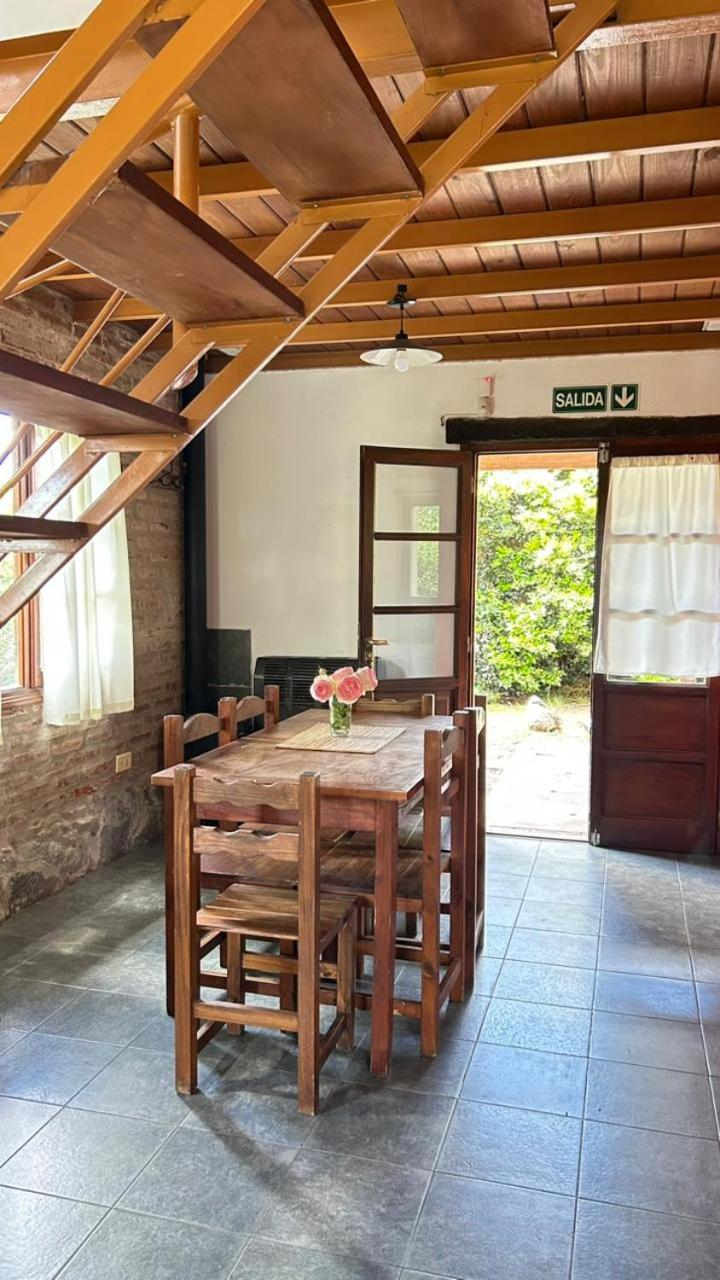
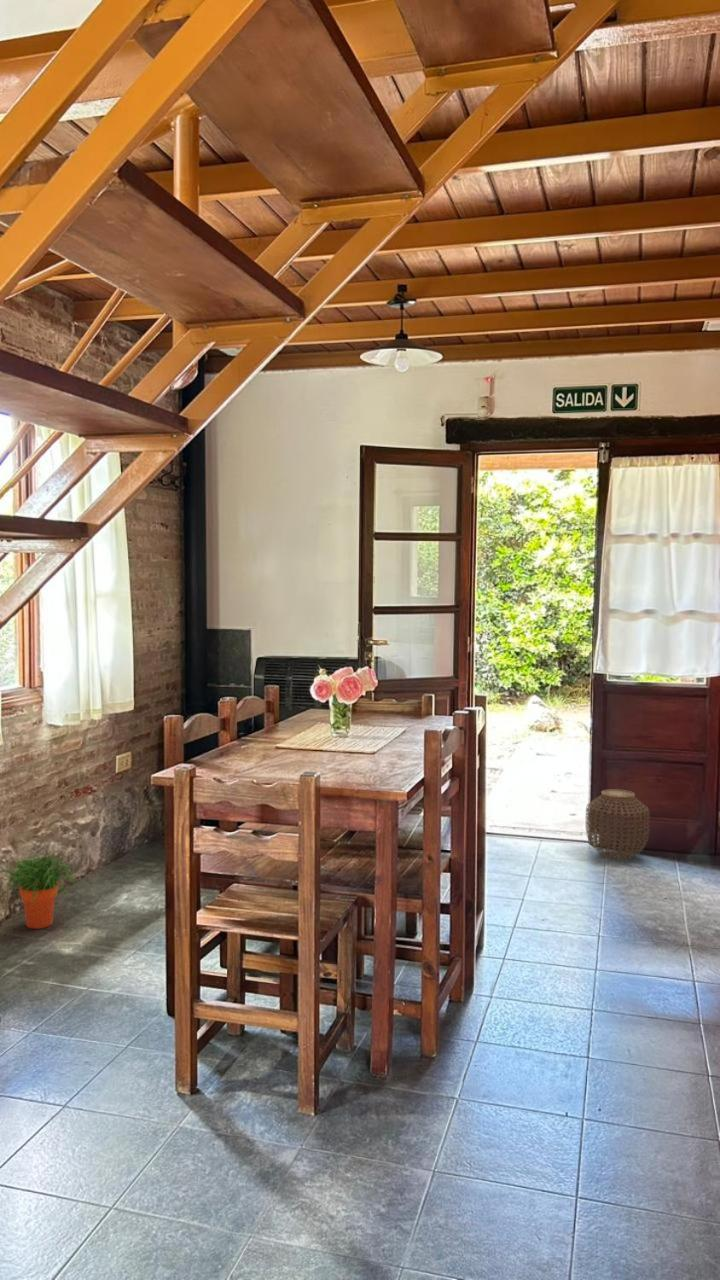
+ potted plant (40, 889)
+ woven basket (616, 824)
